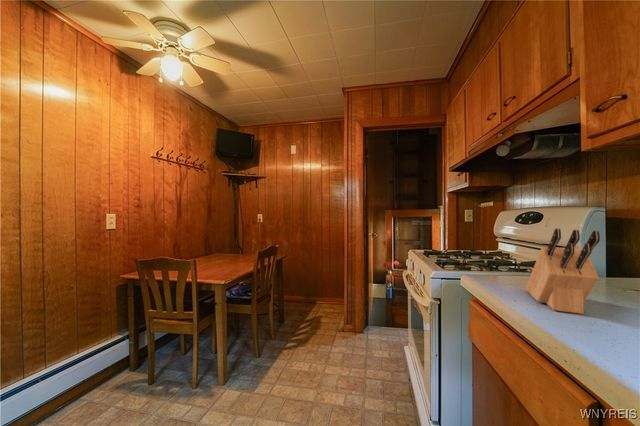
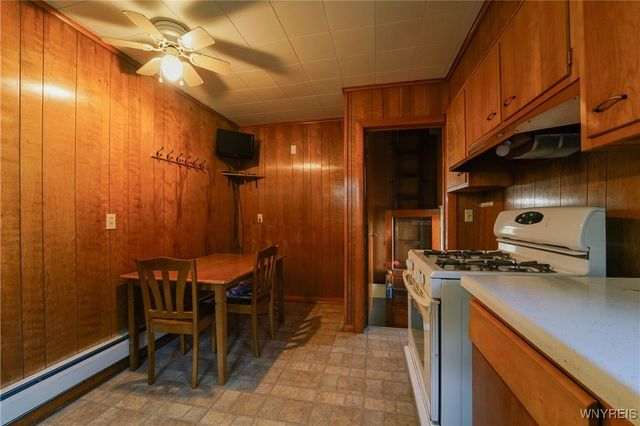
- knife block (558, 266)
